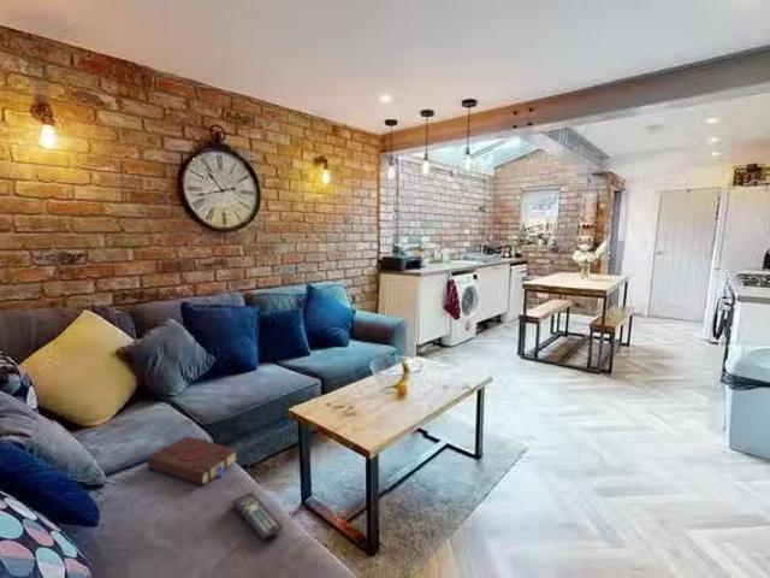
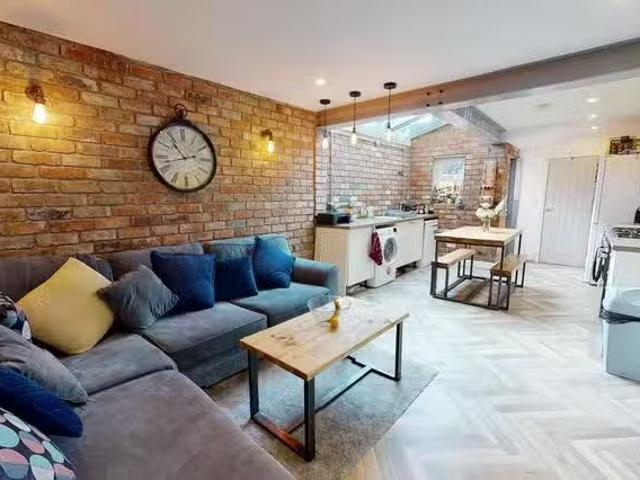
- book (199, 460)
- remote control (255, 513)
